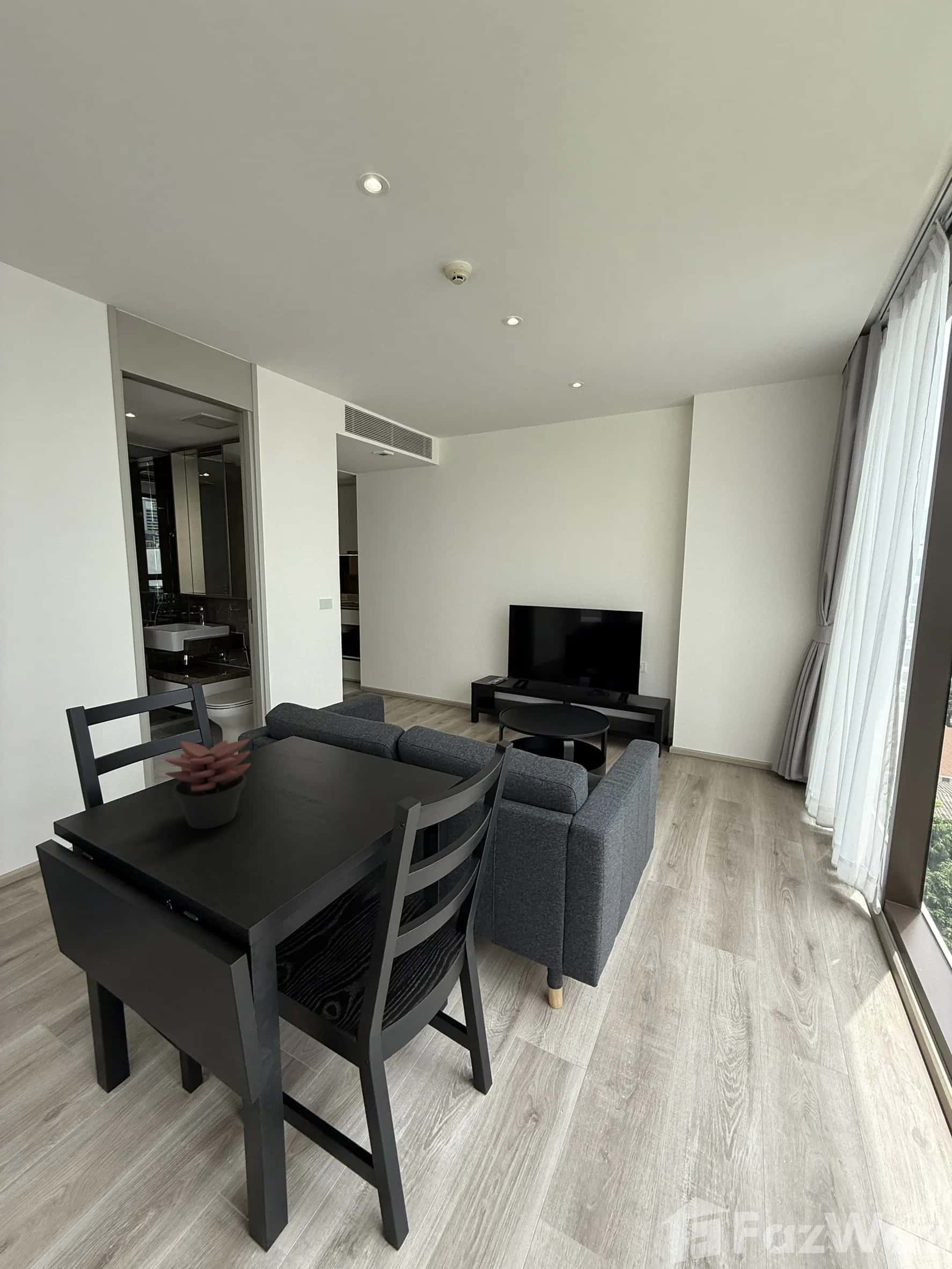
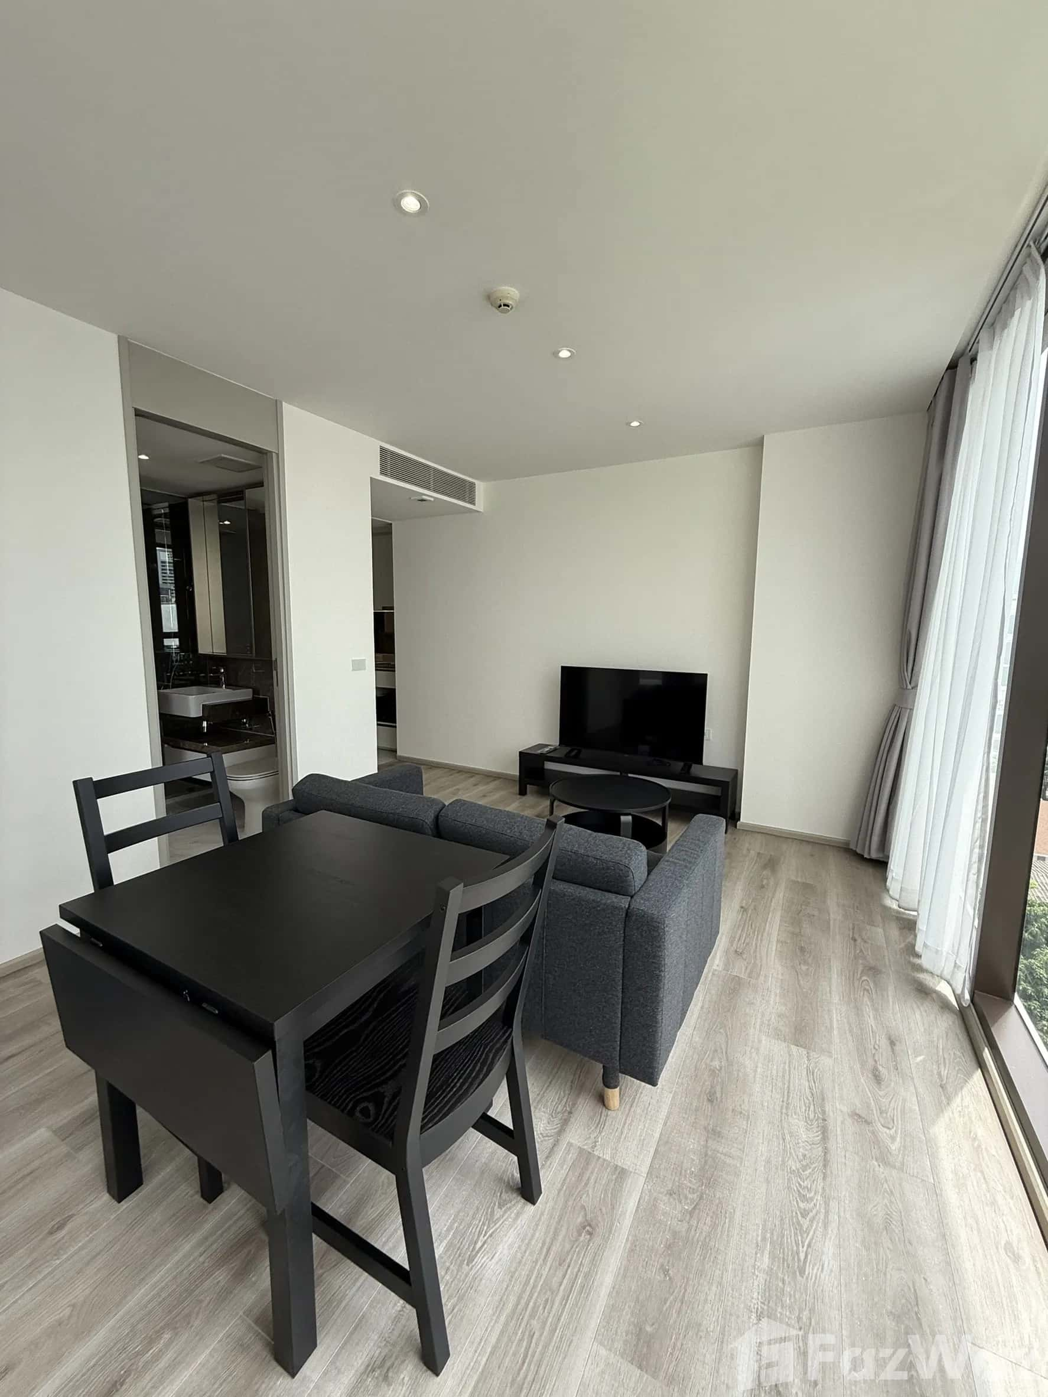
- succulent plant (210, 782)
